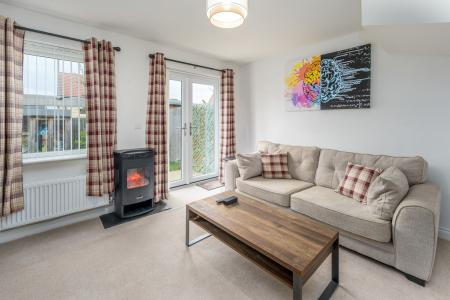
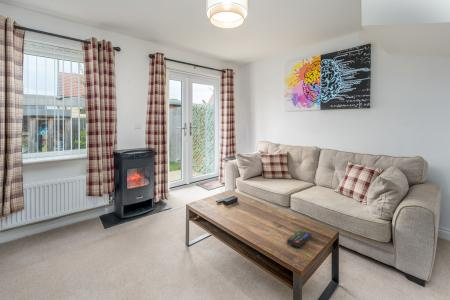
+ remote control (299, 238)
